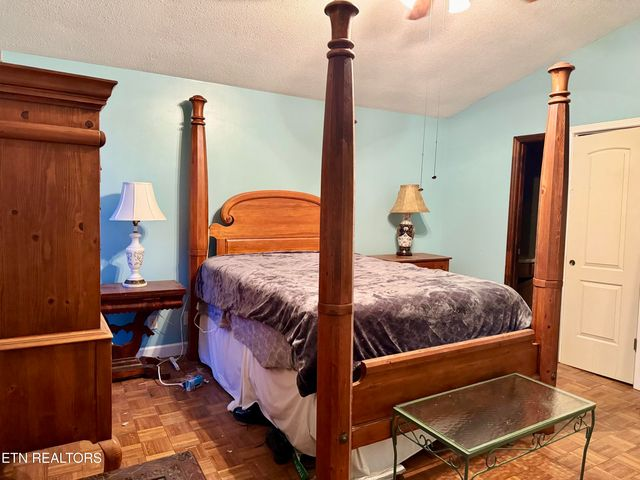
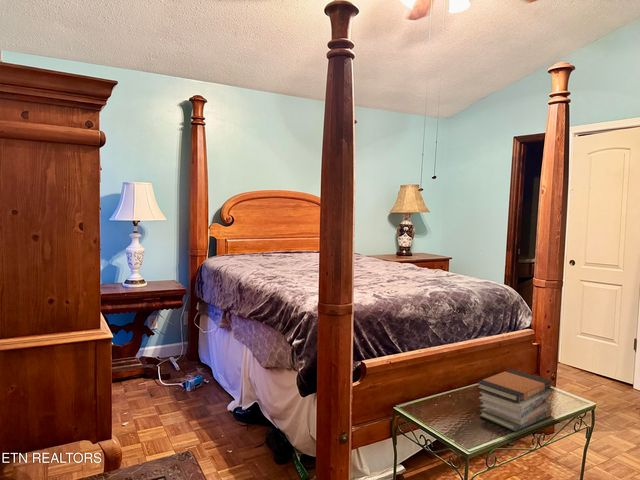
+ book stack (514, 398)
